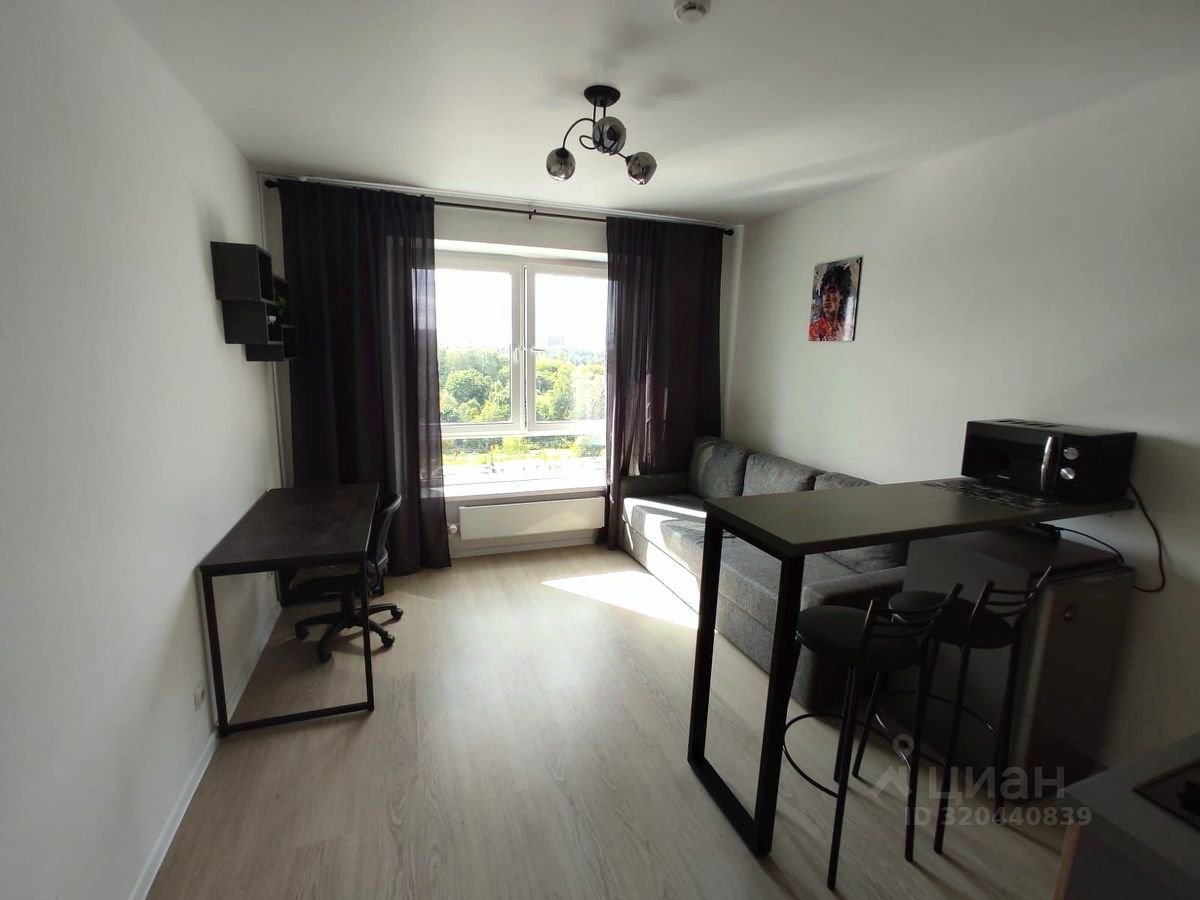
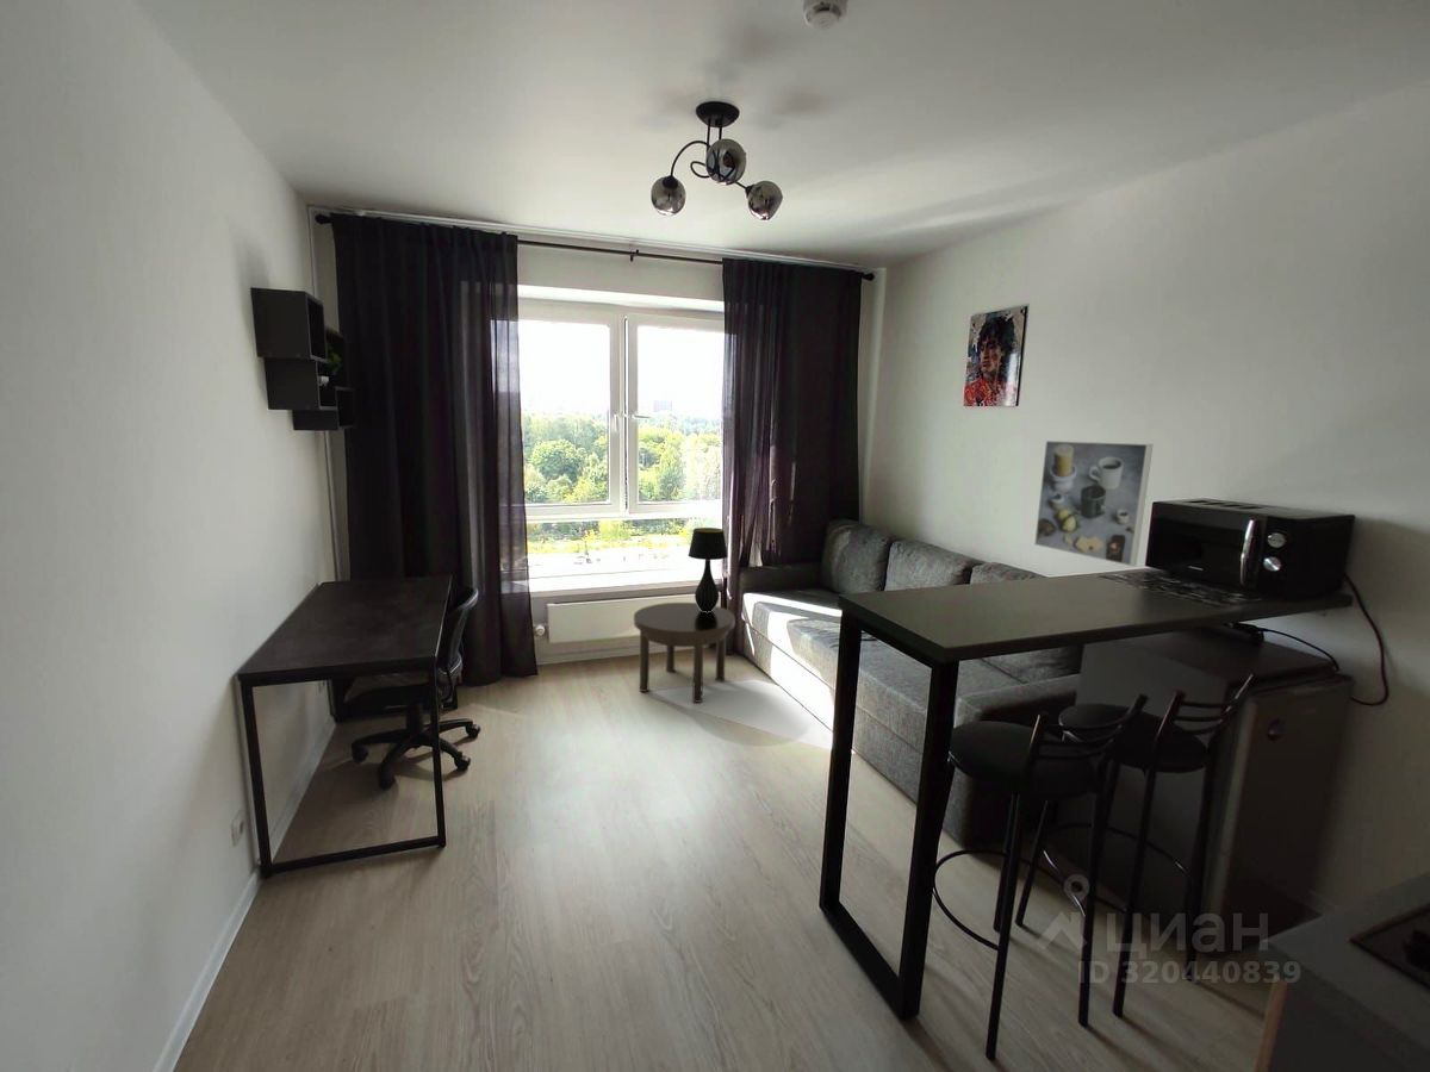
+ table lamp (707, 569)
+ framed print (1088, 499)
+ side table (683, 646)
